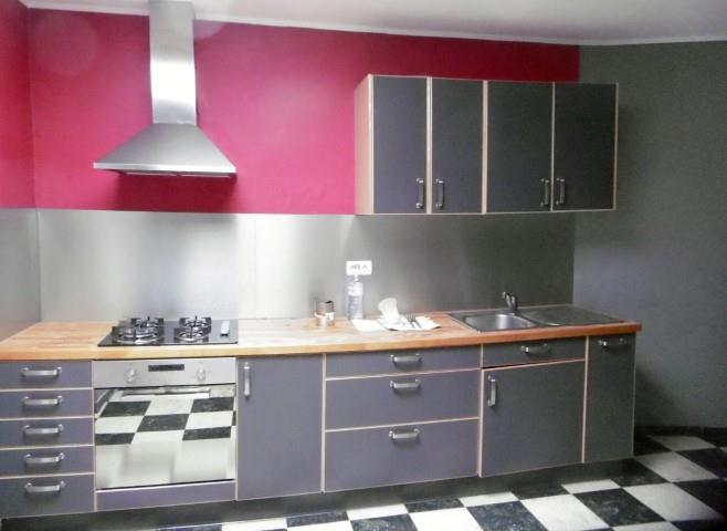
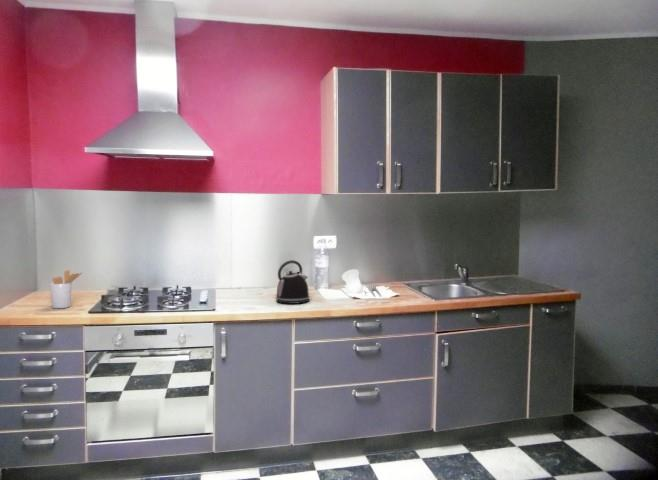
+ kettle (292, 280)
+ utensil holder (65, 288)
